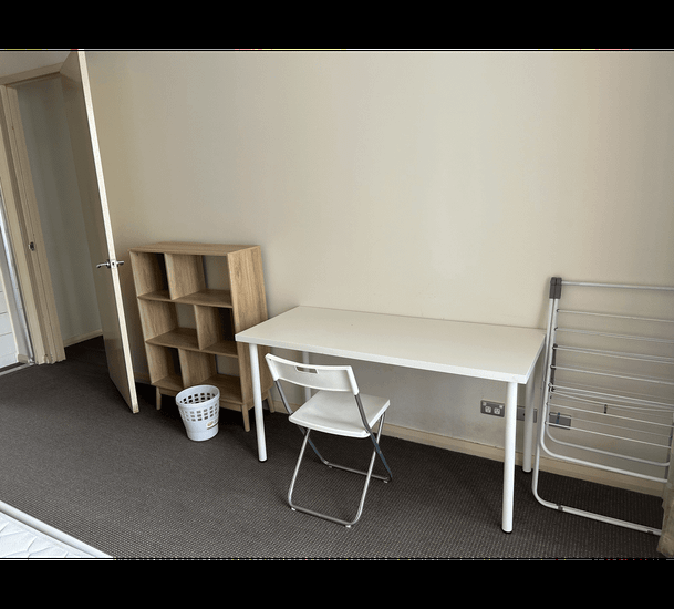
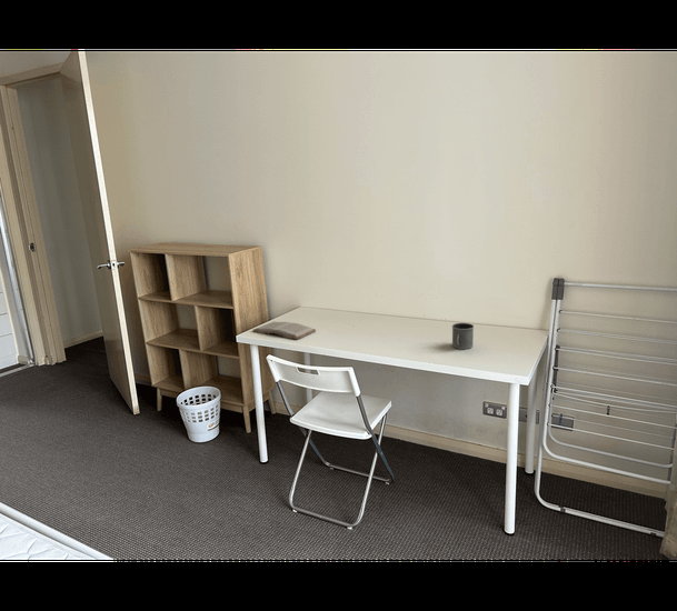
+ mug (461, 337)
+ book (283, 328)
